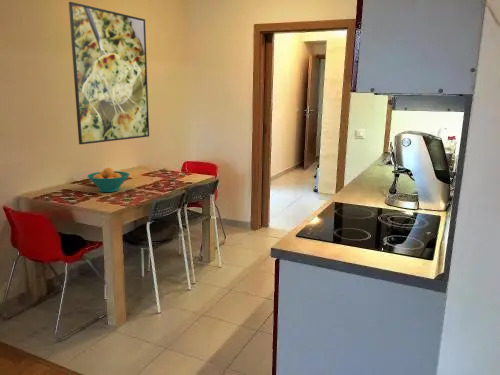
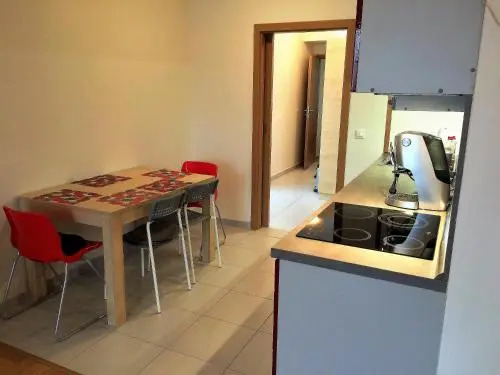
- fruit bowl (108, 179)
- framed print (114, 77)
